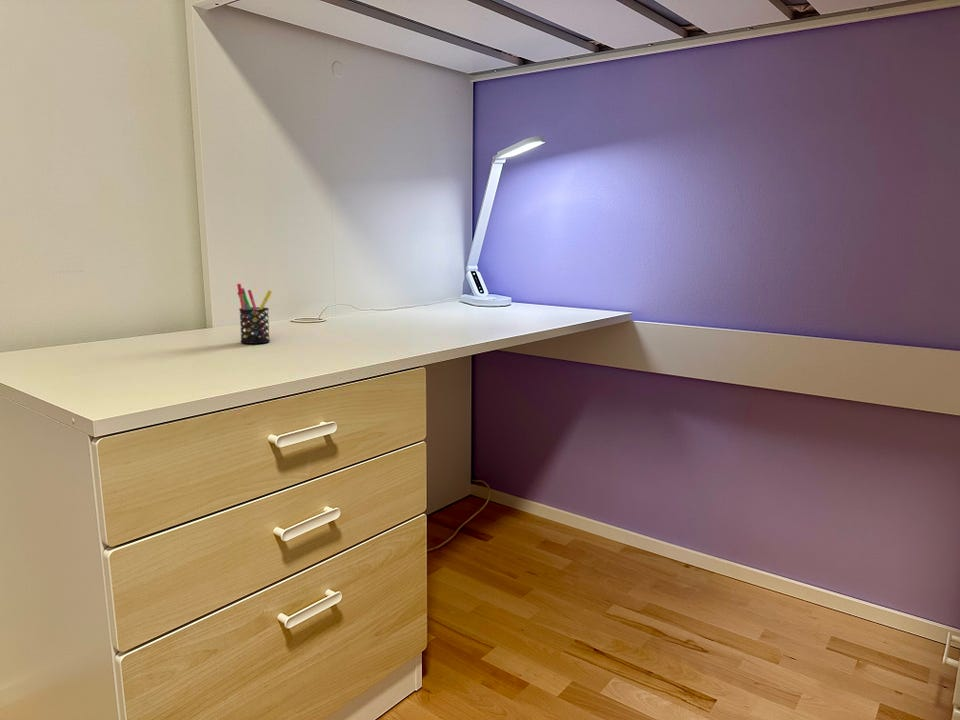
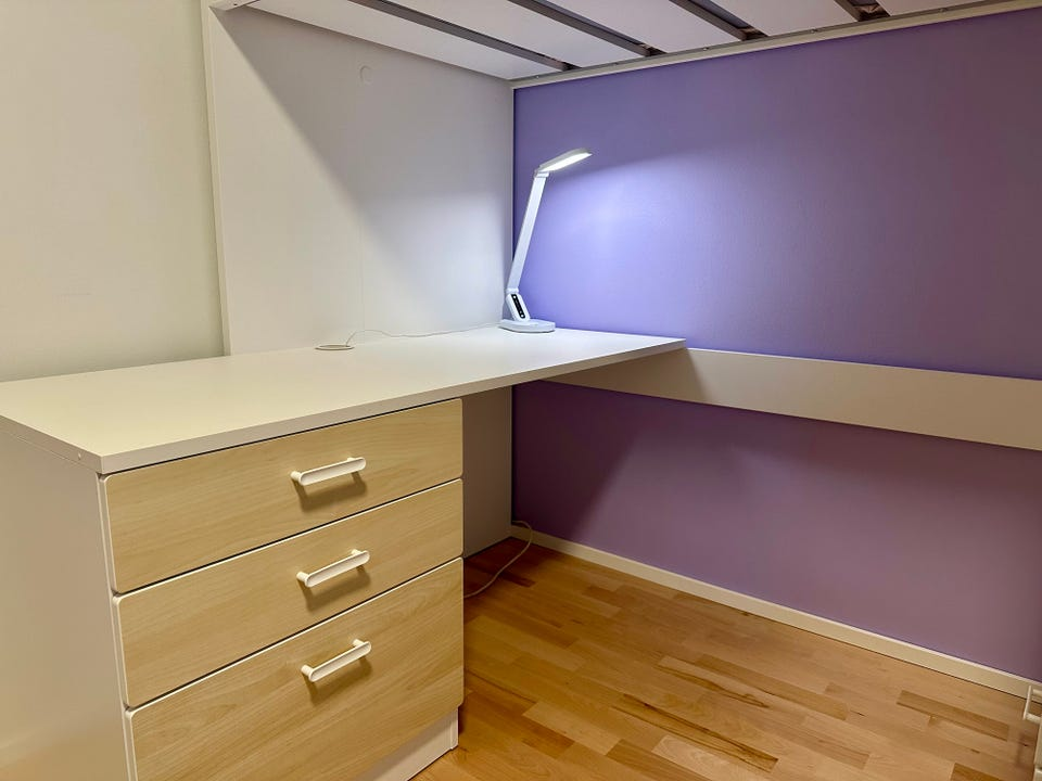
- pen holder (251, 313)
